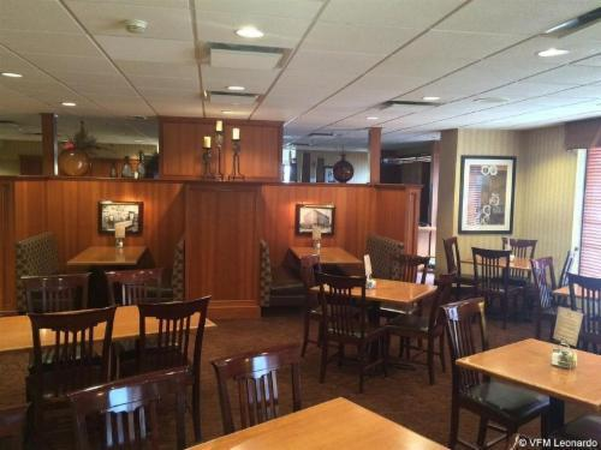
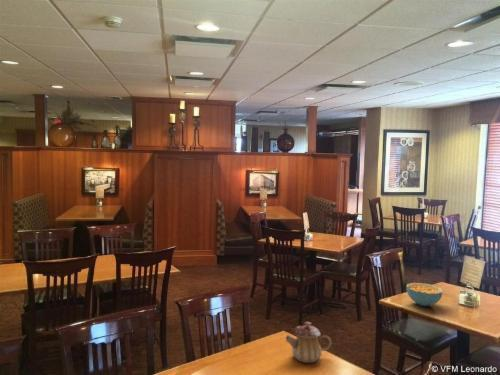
+ cereal bowl (423, 296)
+ teapot (309, 339)
